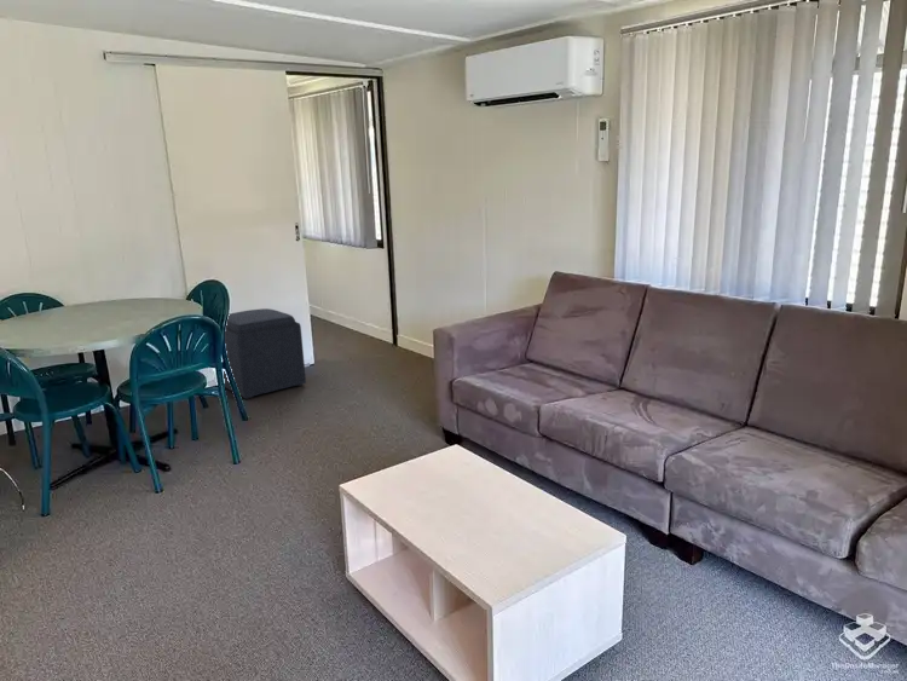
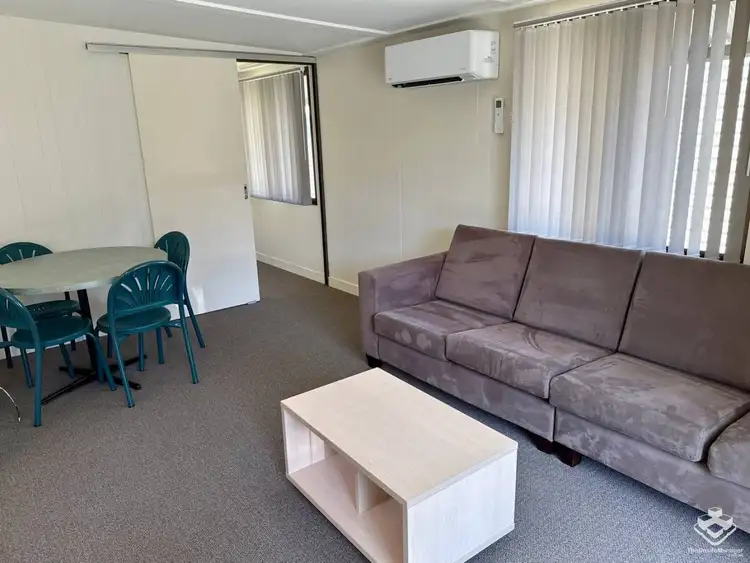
- ottoman (258, 350)
